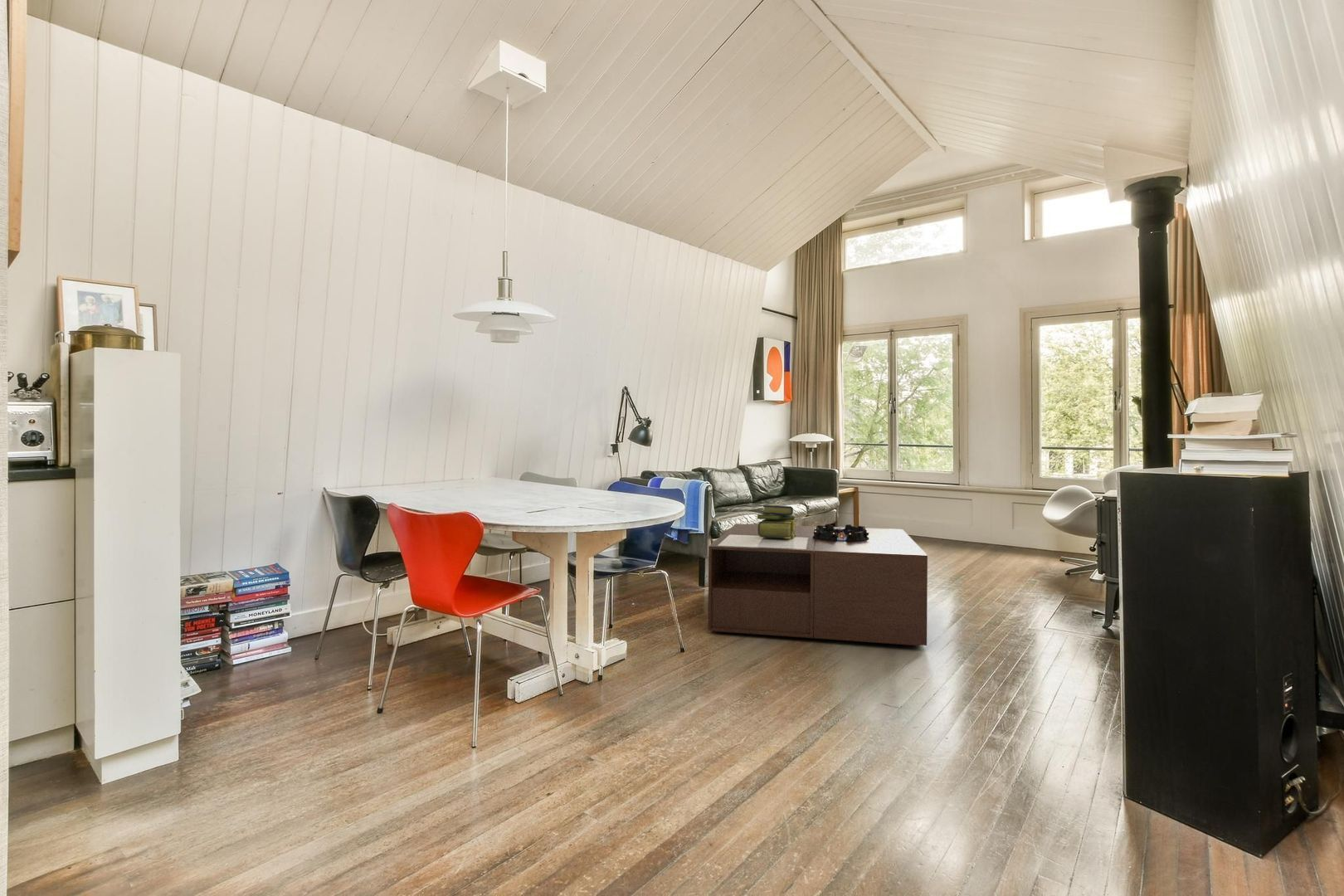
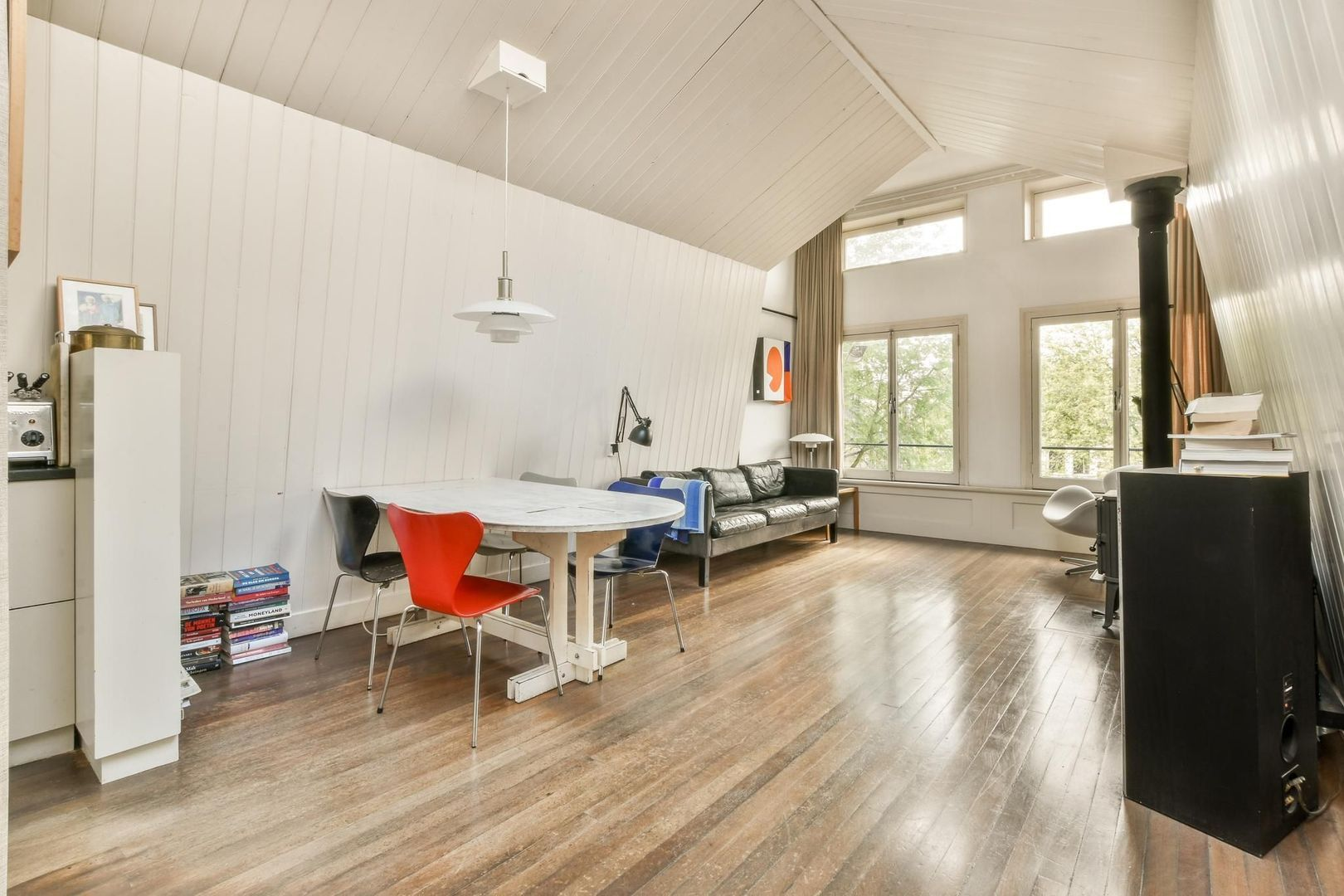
- stack of books (776, 521)
- coffee table (815, 575)
- decorative bowl (840, 533)
